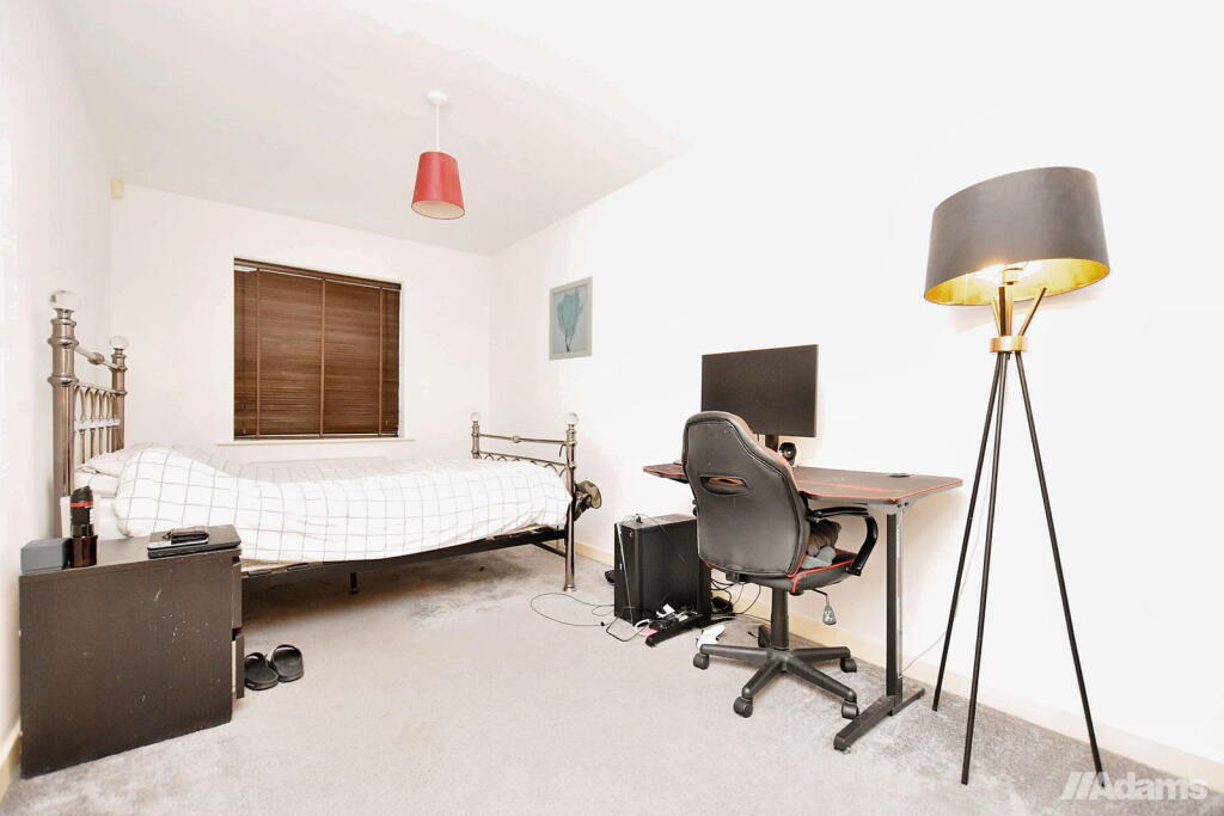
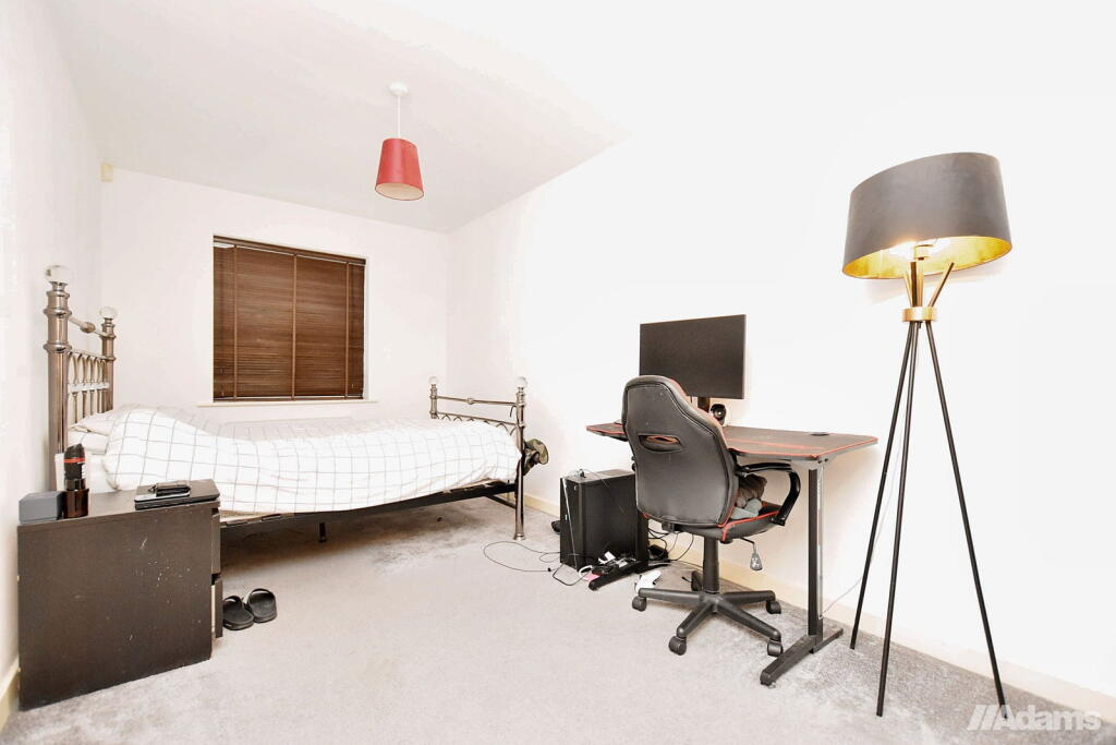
- wall art (569, 320)
